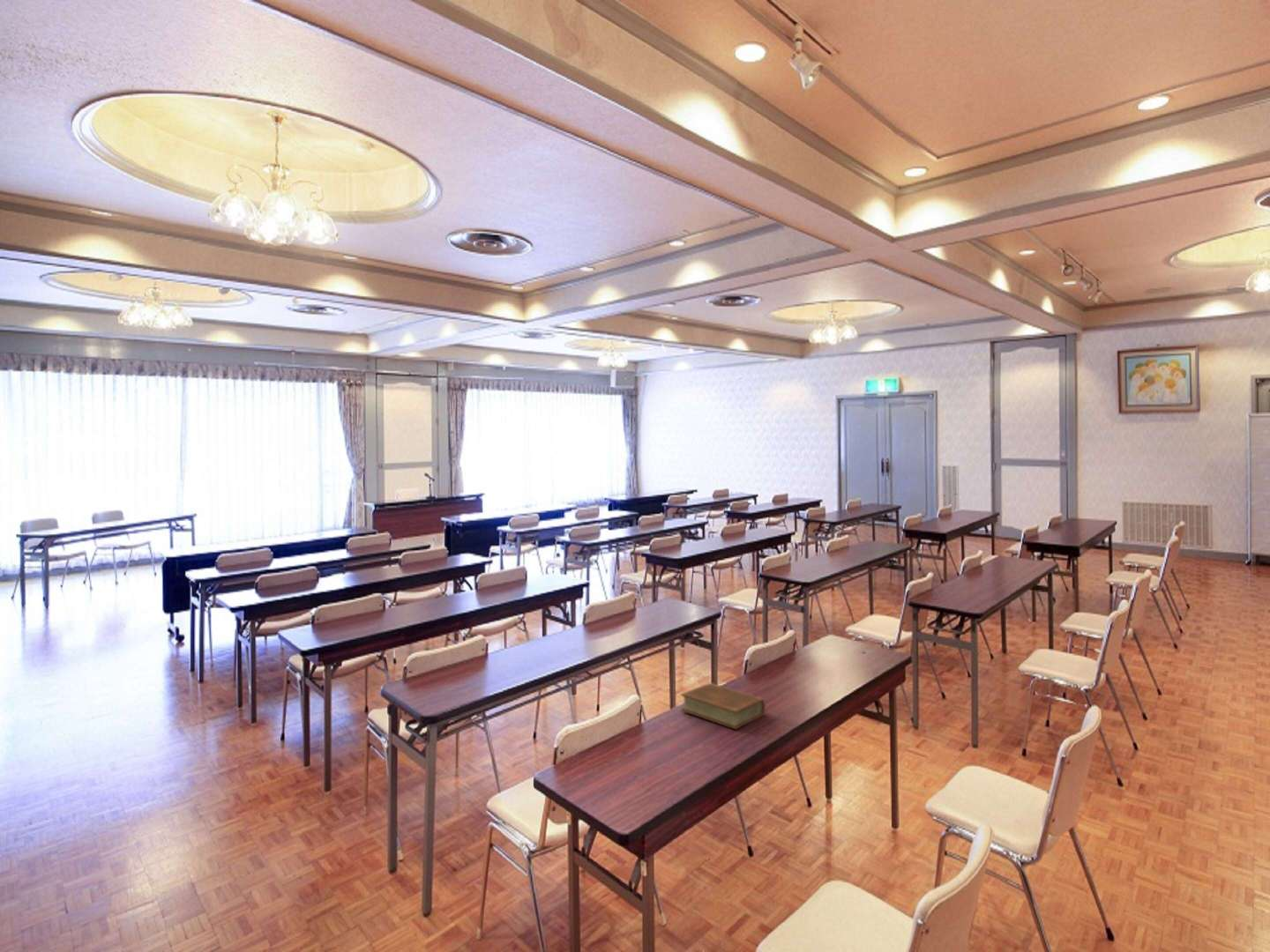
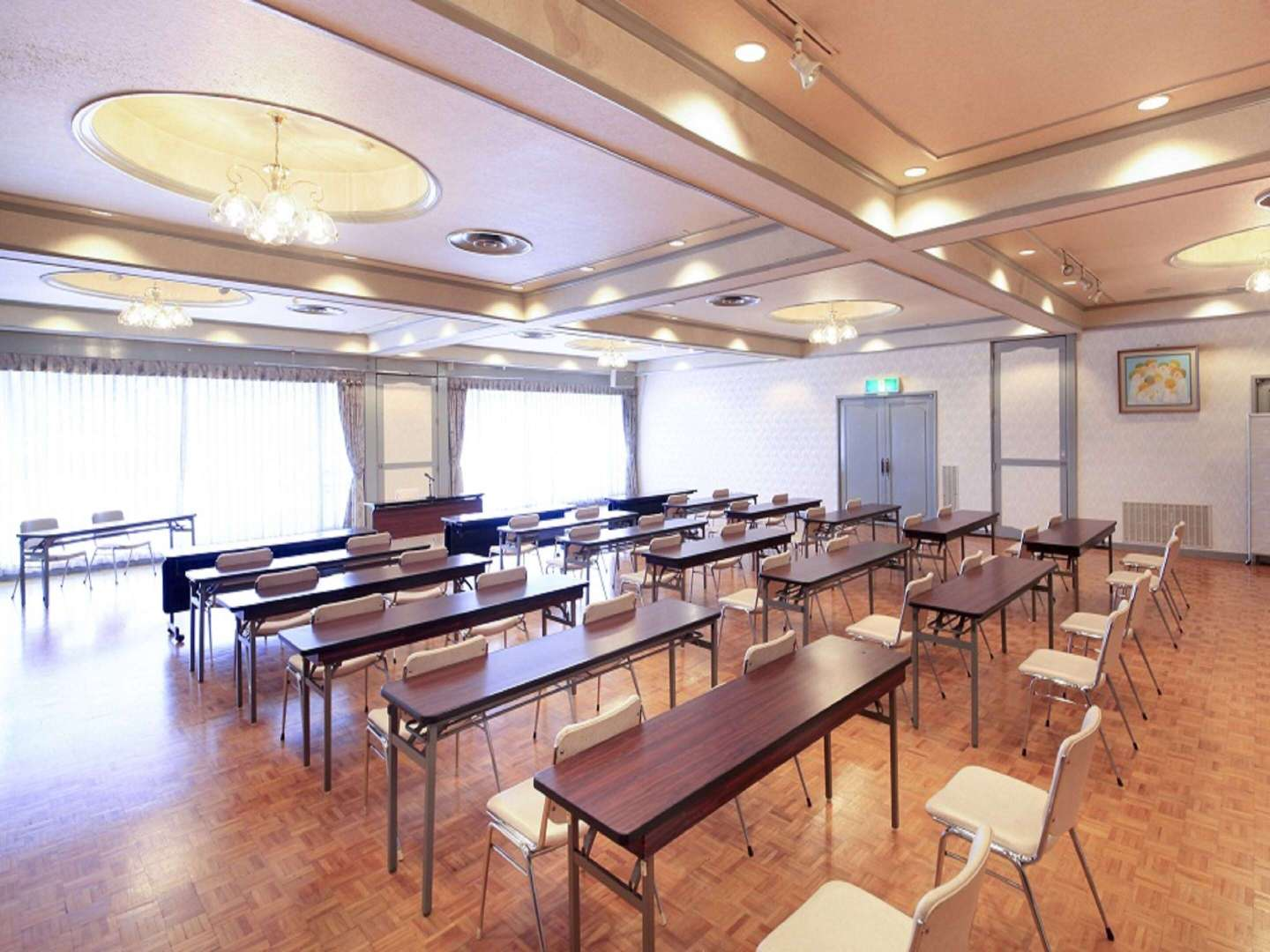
- book (722, 703)
